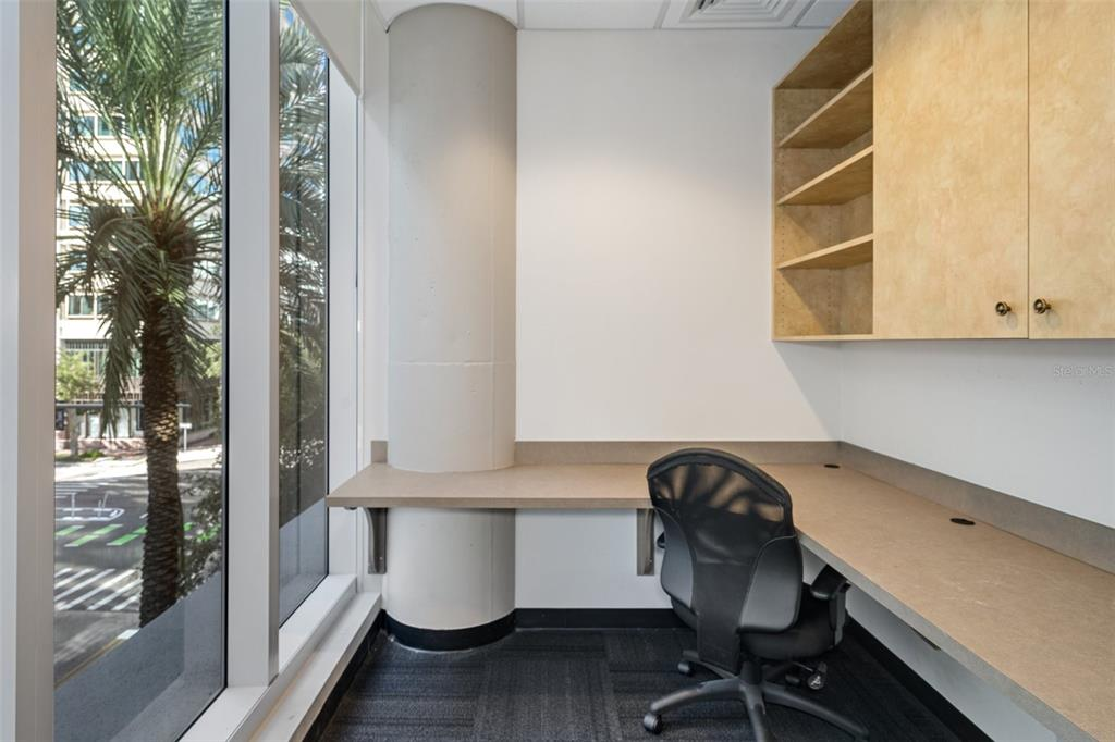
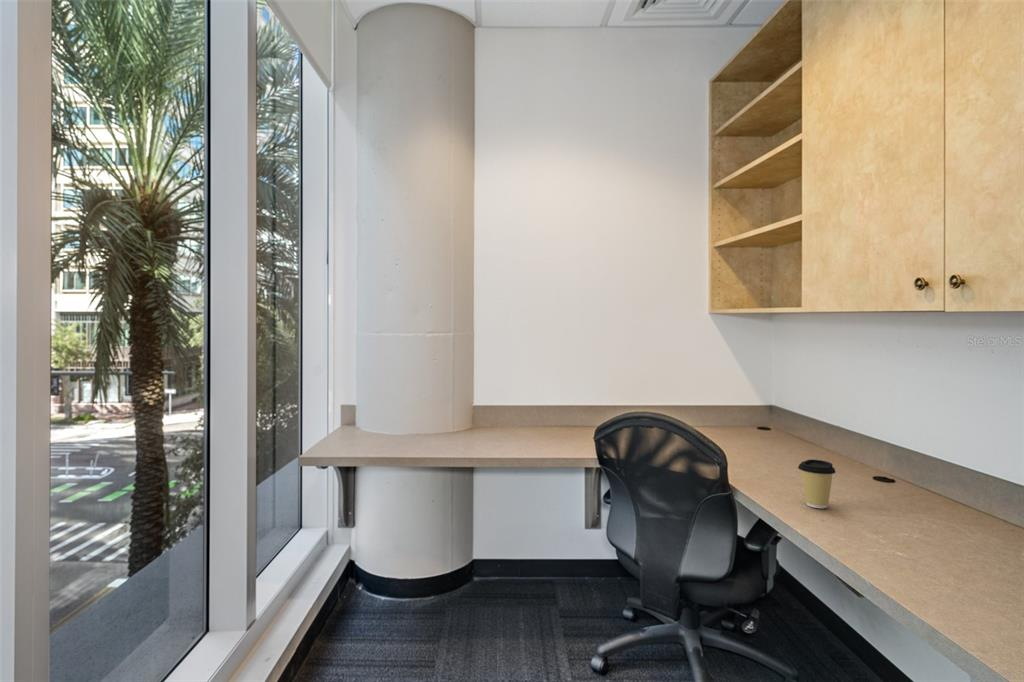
+ coffee cup (816, 483)
